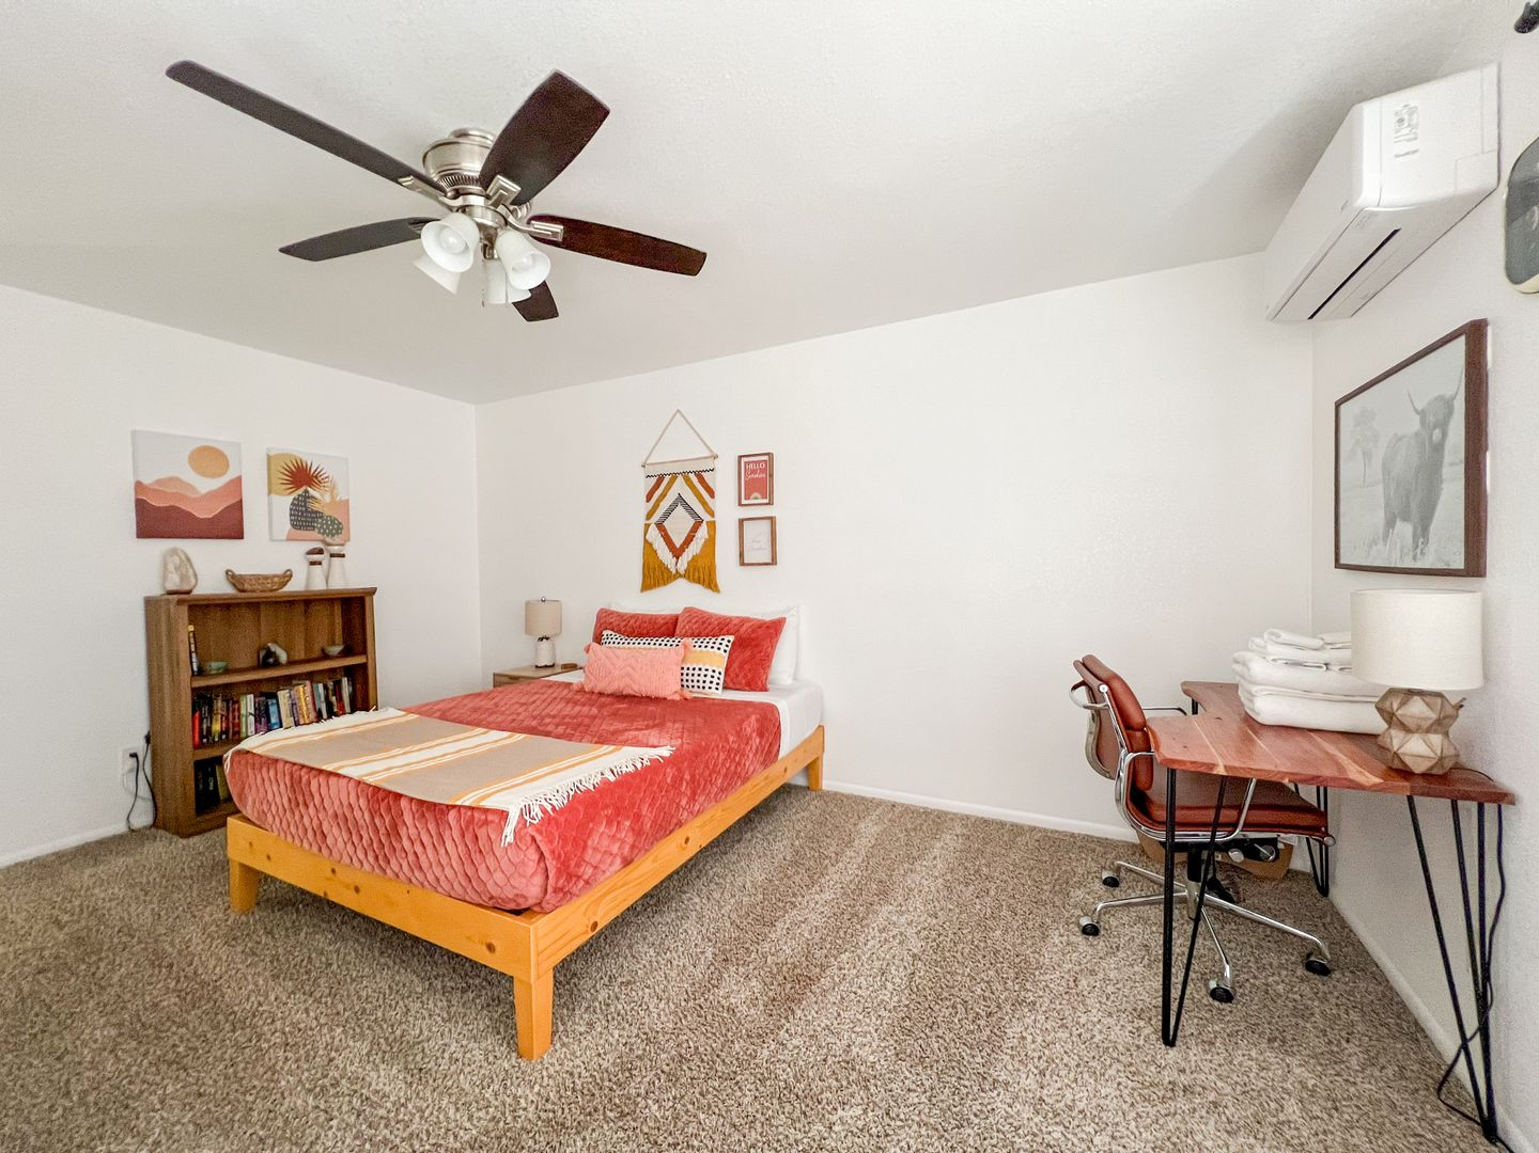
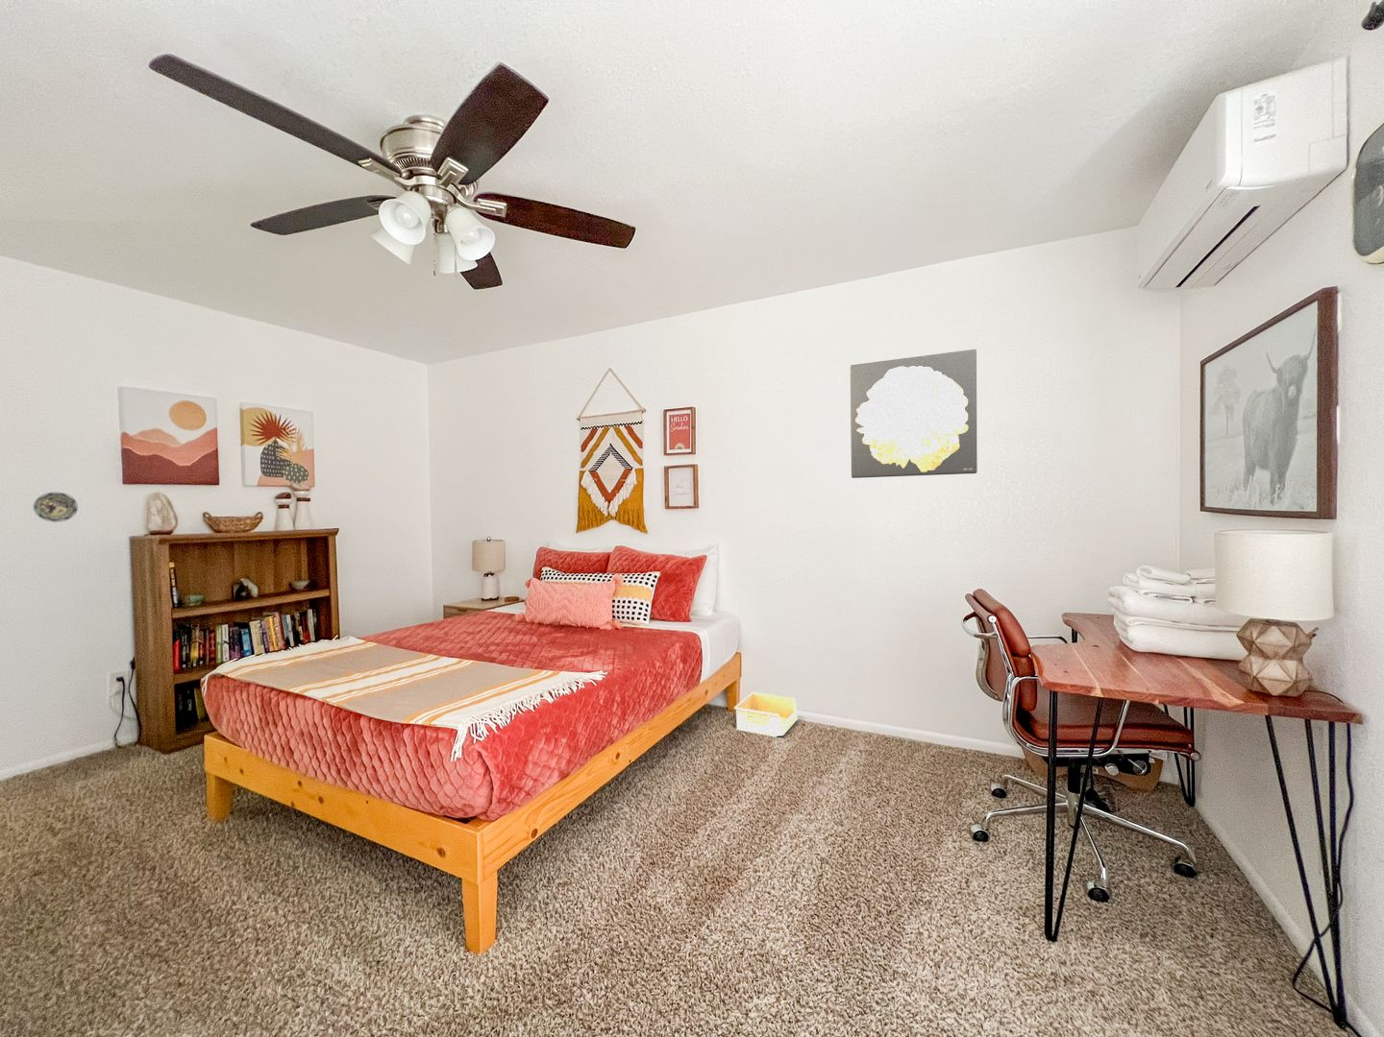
+ wall art (911, 417)
+ storage bin (766, 713)
+ decorative plate (54, 507)
